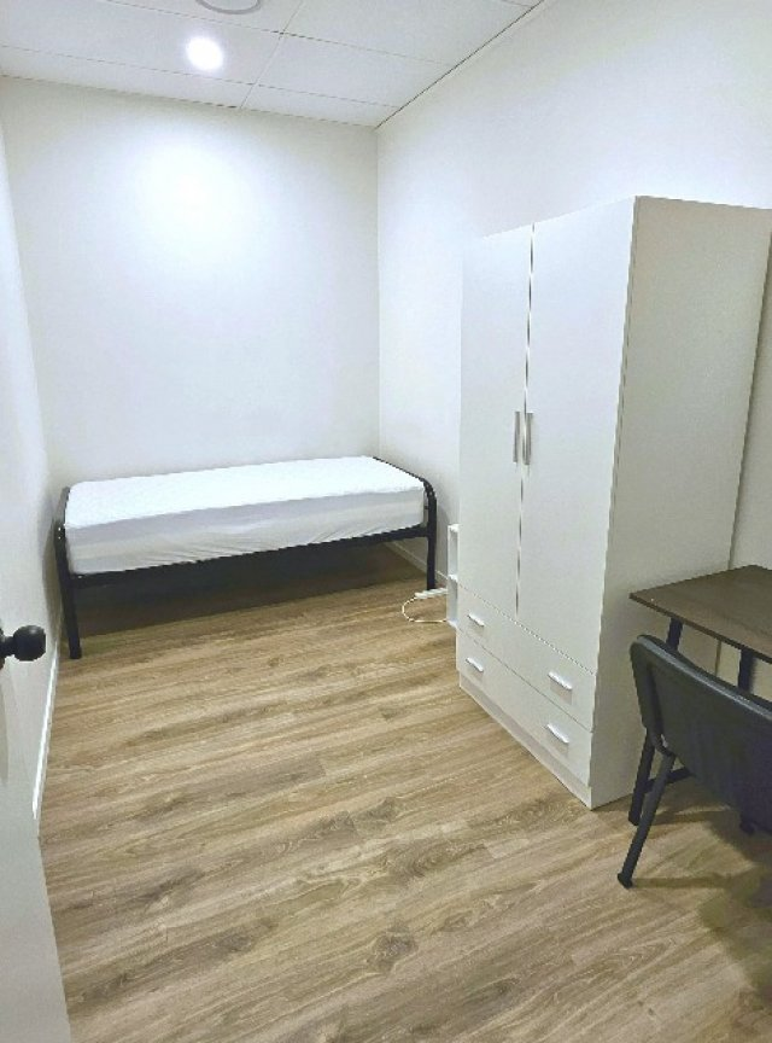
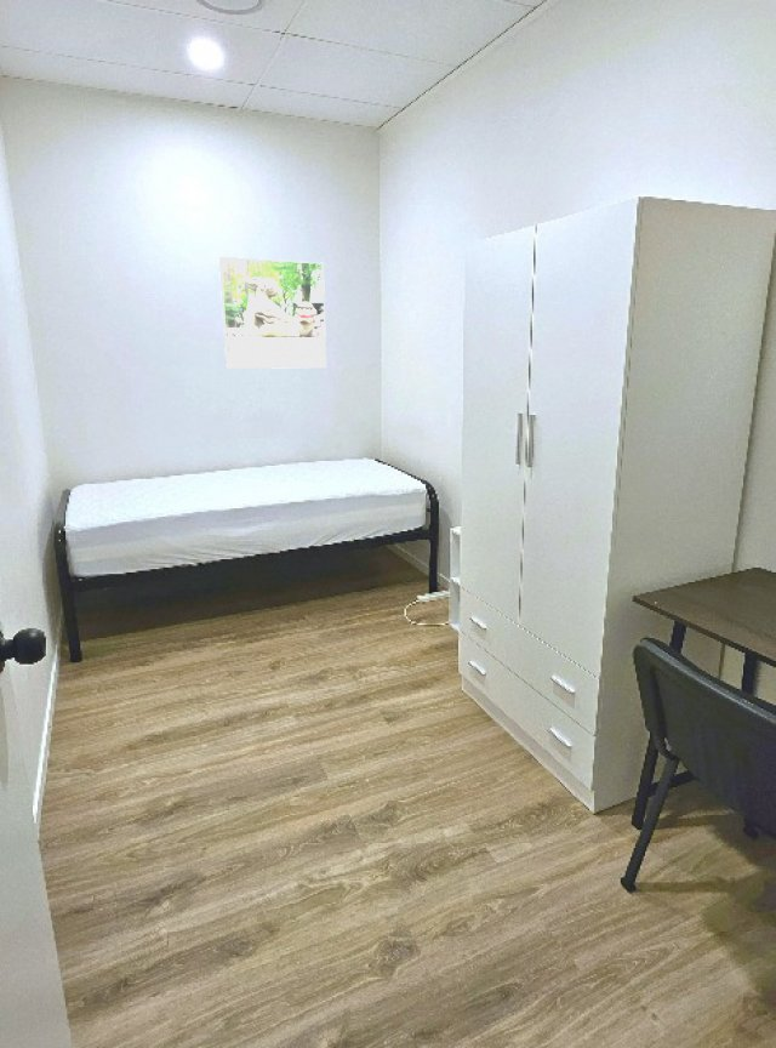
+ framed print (275, 314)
